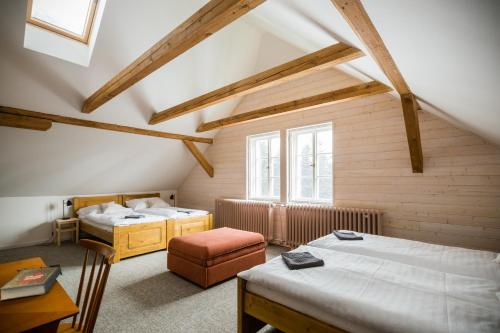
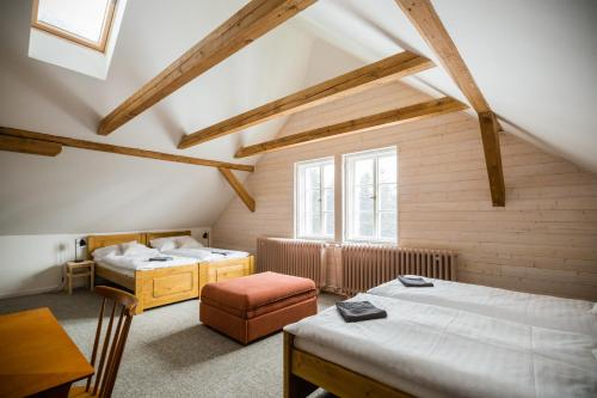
- book (34, 279)
